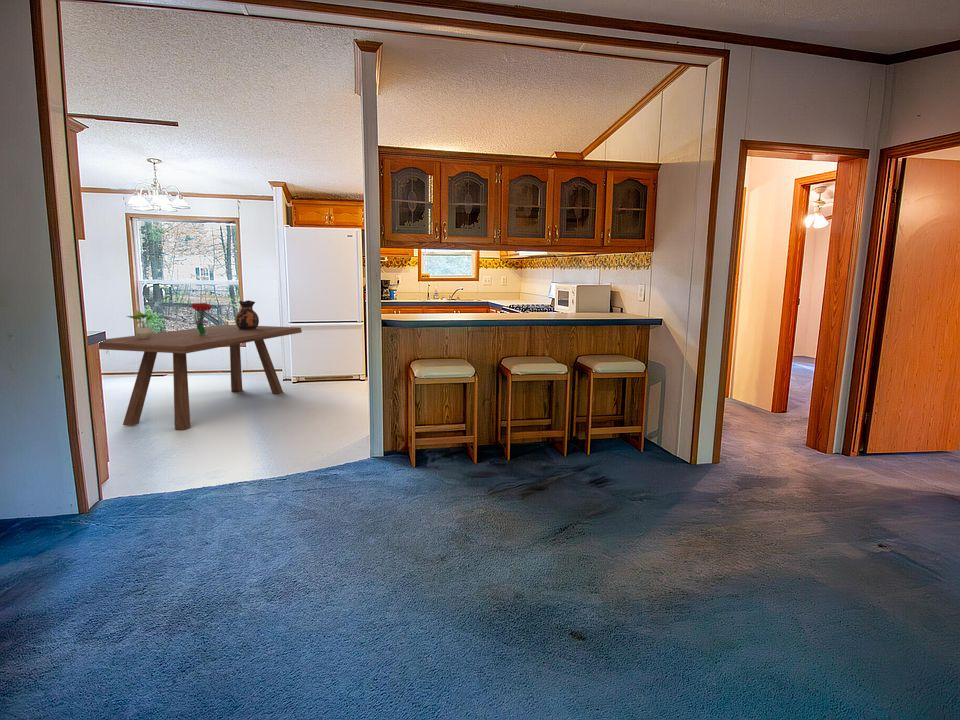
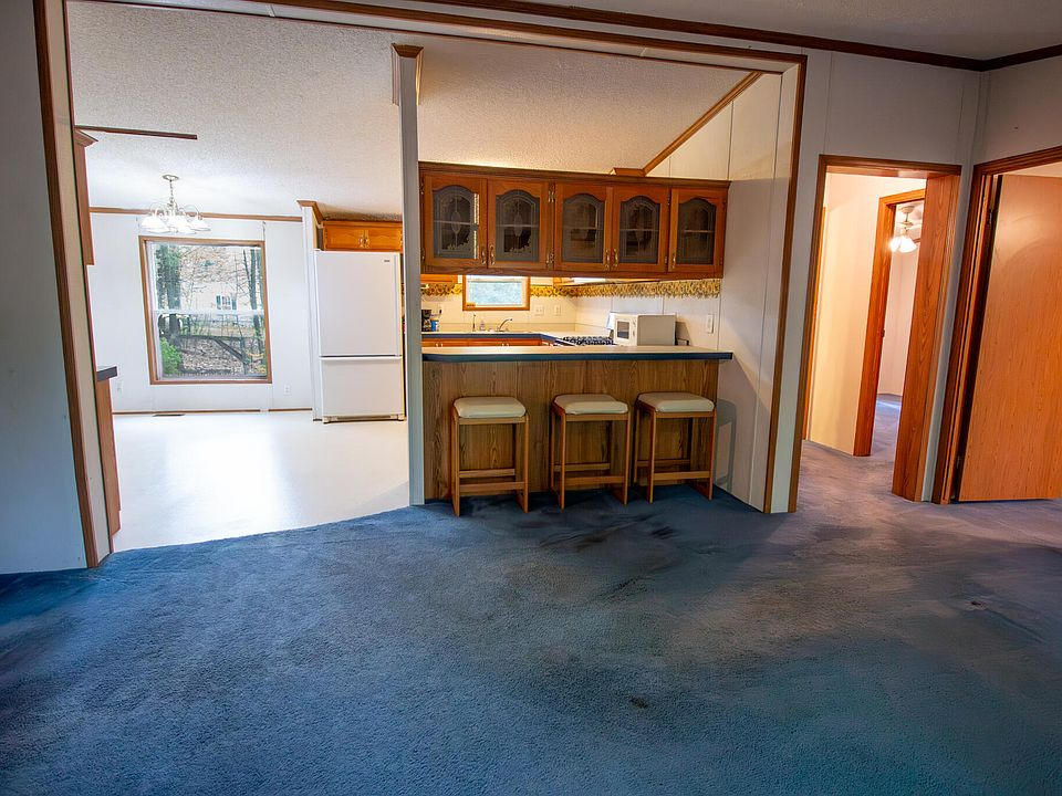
- ceramic jug (247, 314)
- bouquet (202, 319)
- potted plant (140, 322)
- dining table (230, 367)
